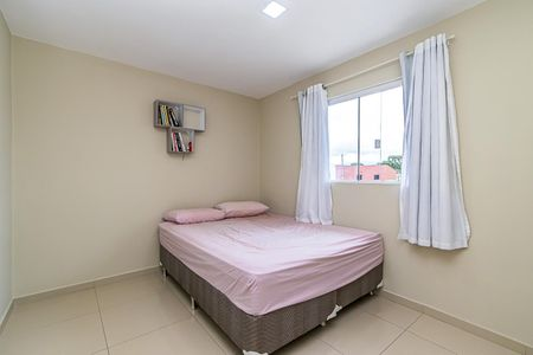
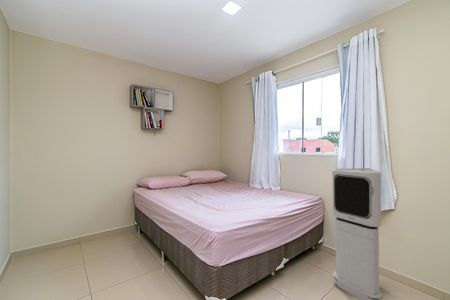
+ air purifier (361, 228)
